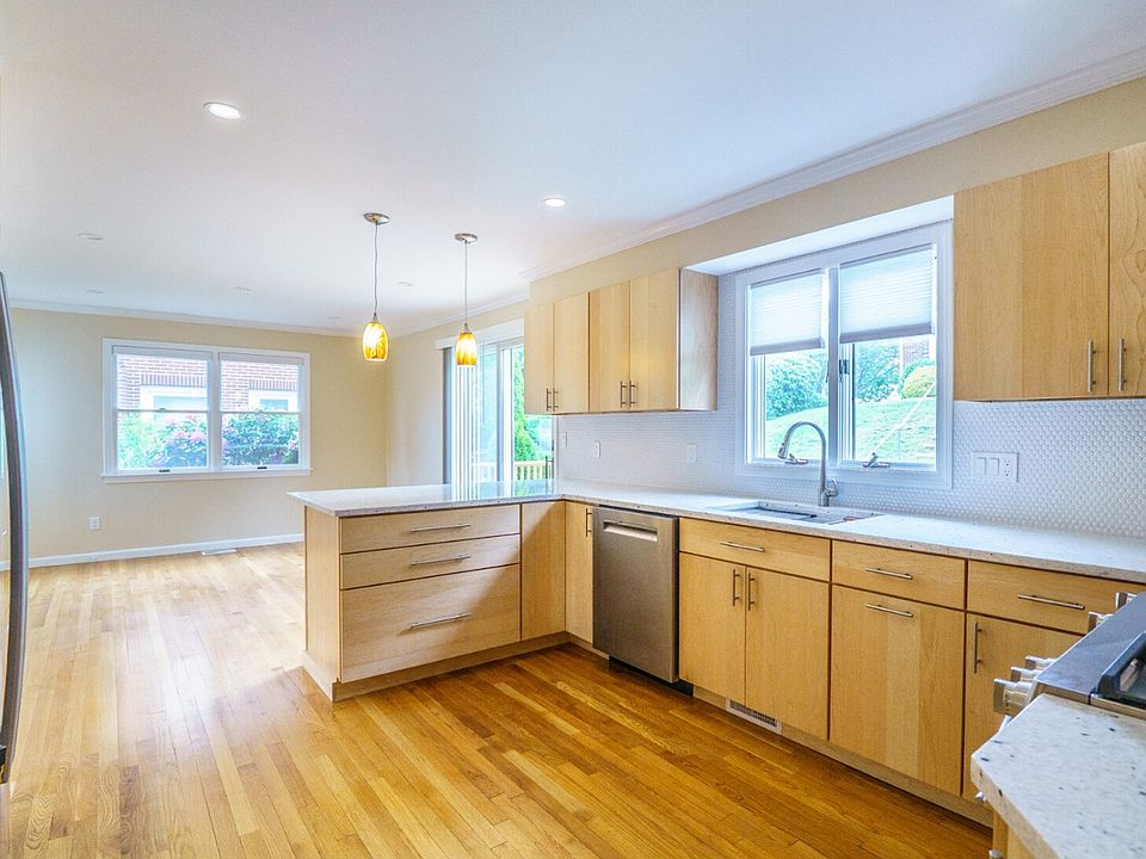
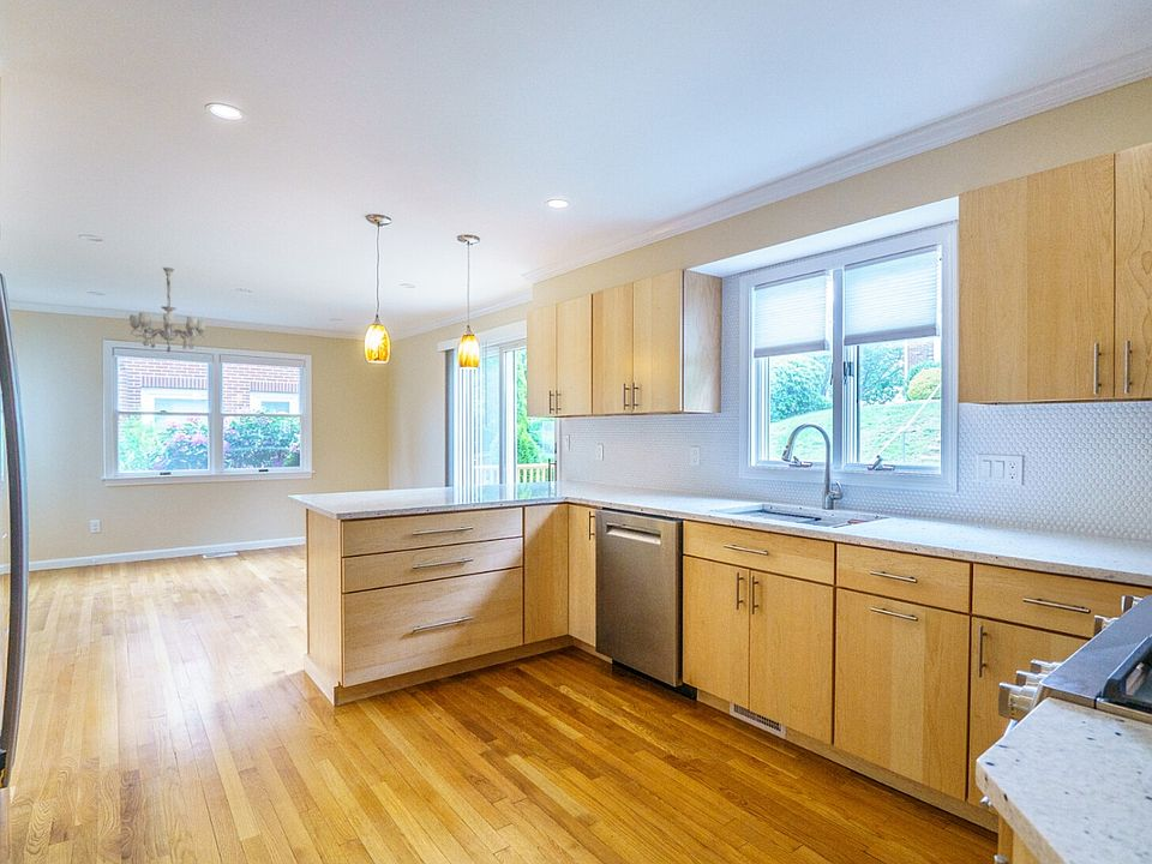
+ chandelier (168, 310)
